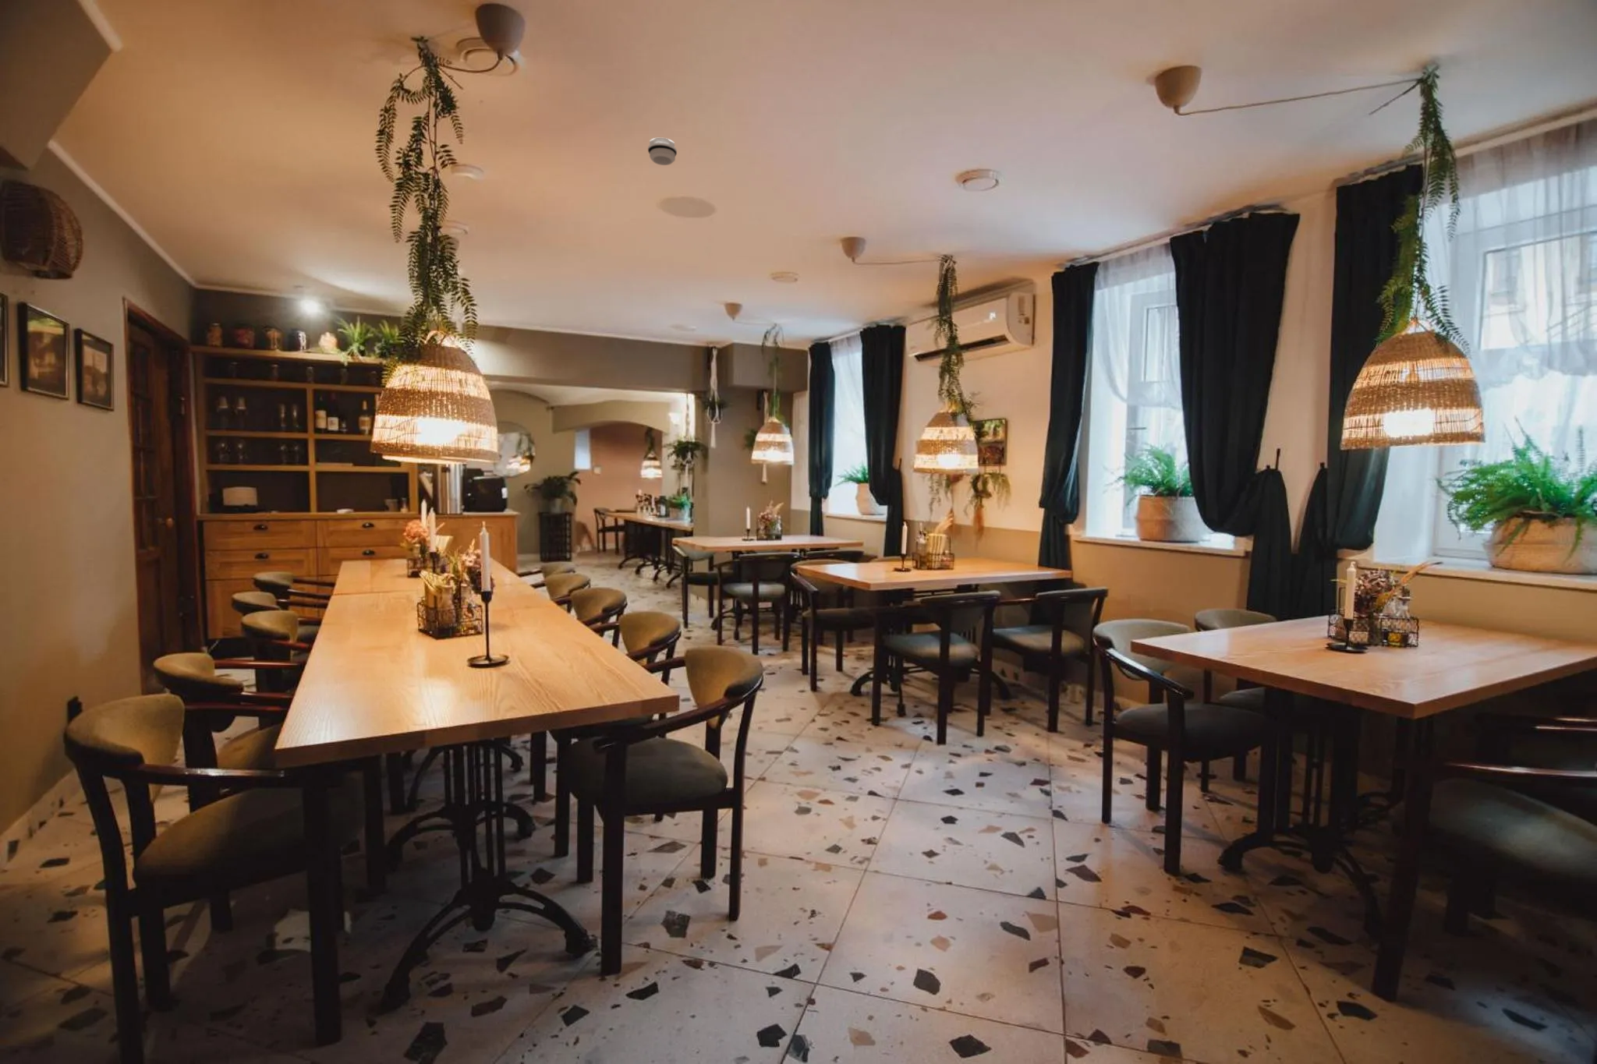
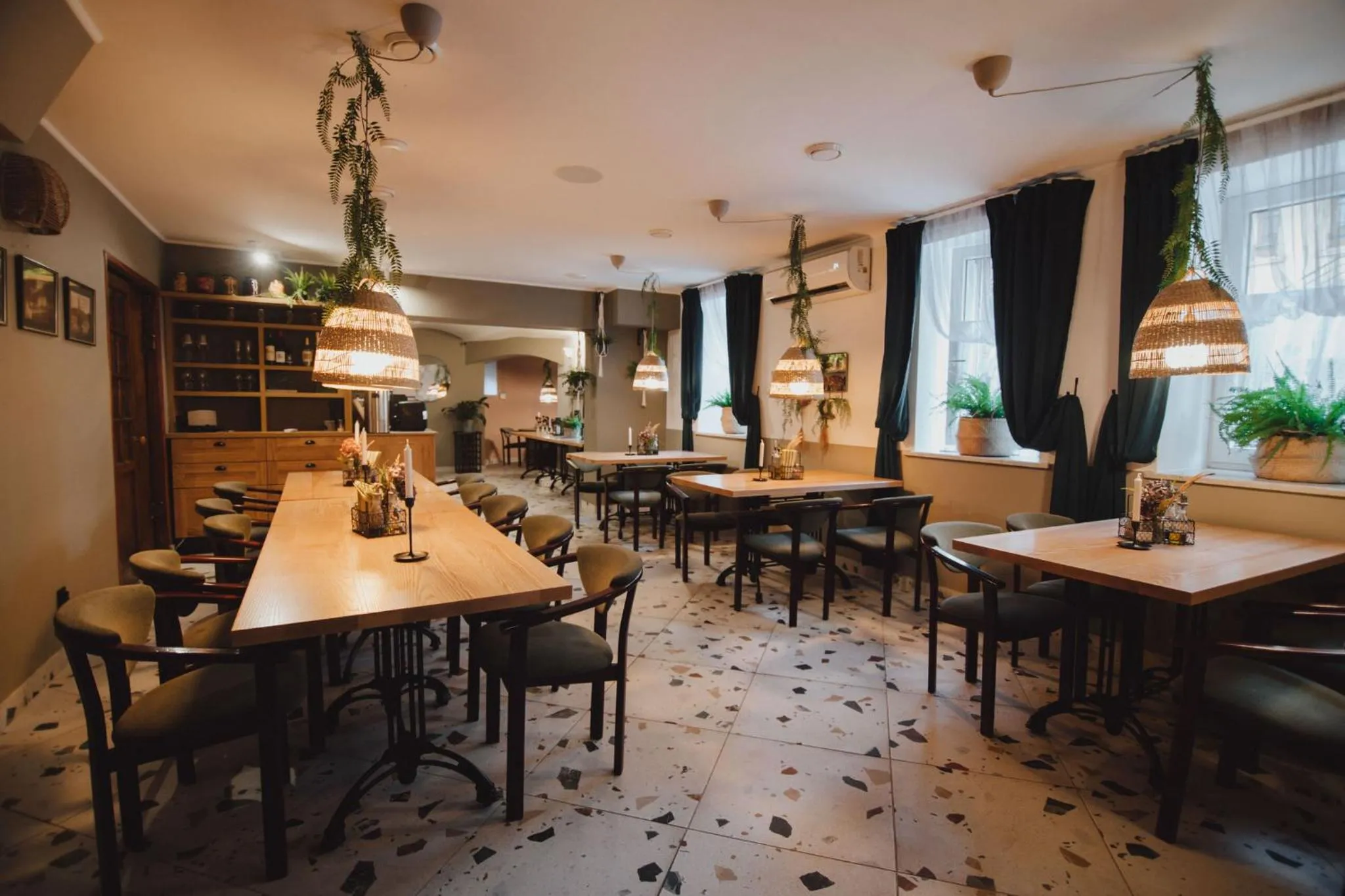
- smoke detector (663, 152)
